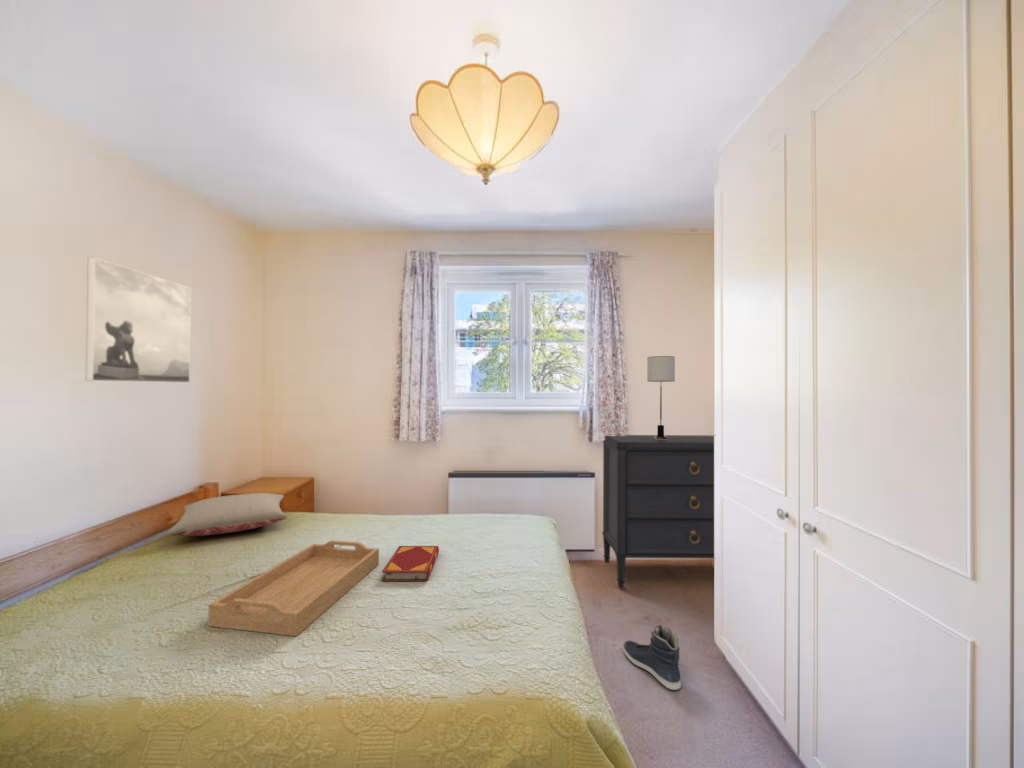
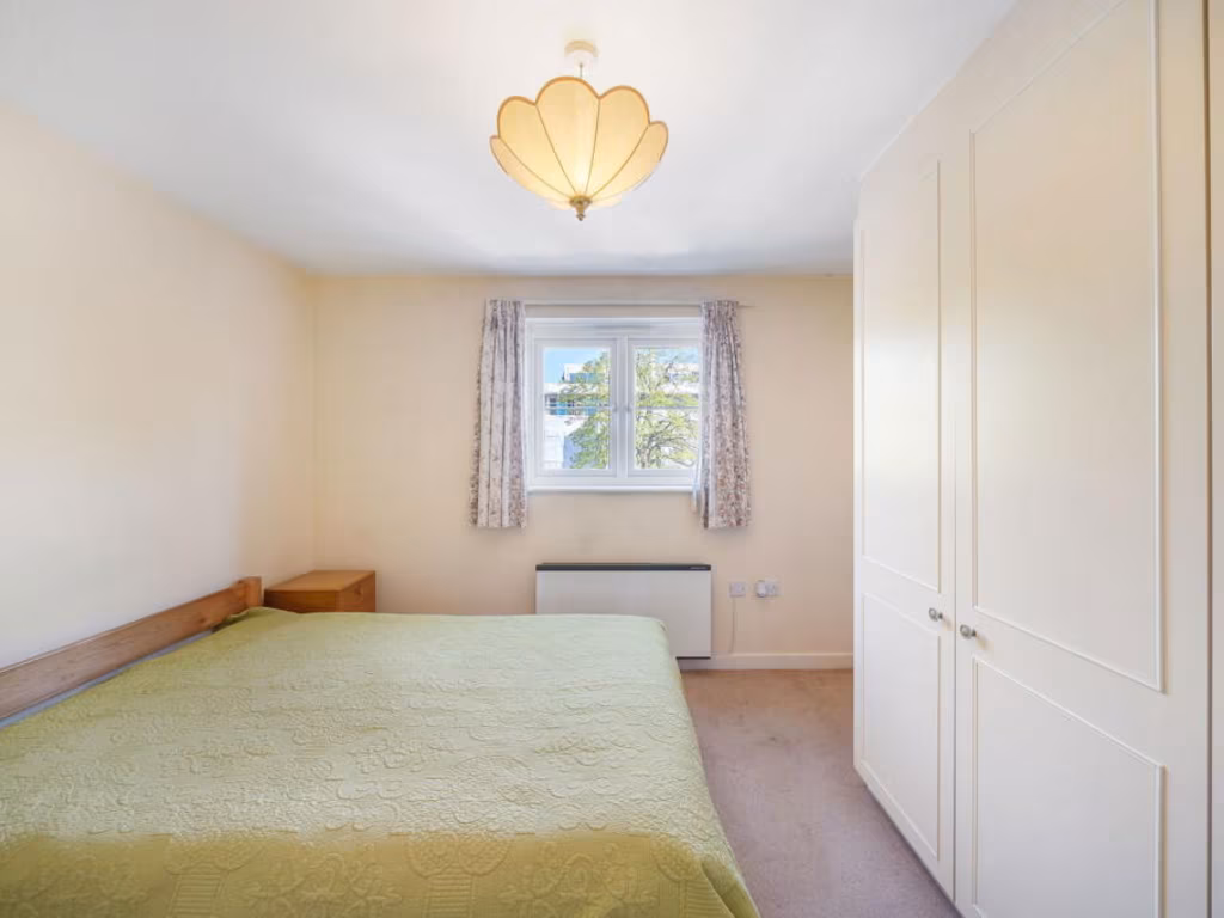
- table lamp (660, 397)
- hardback book (412, 562)
- pillow (233, 511)
- sneaker (650, 644)
- dresser (680, 506)
- serving tray (306, 578)
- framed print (145, 328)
